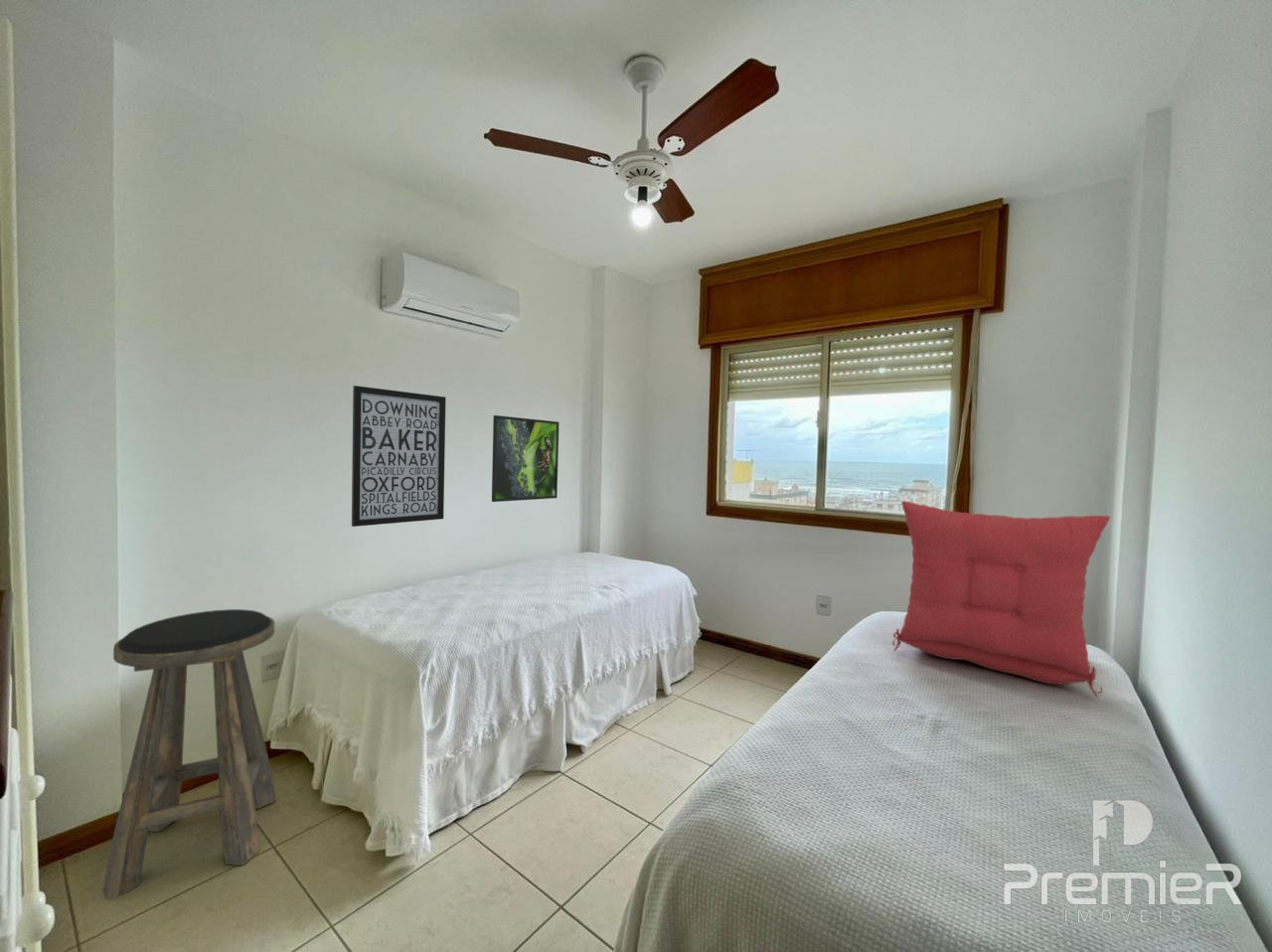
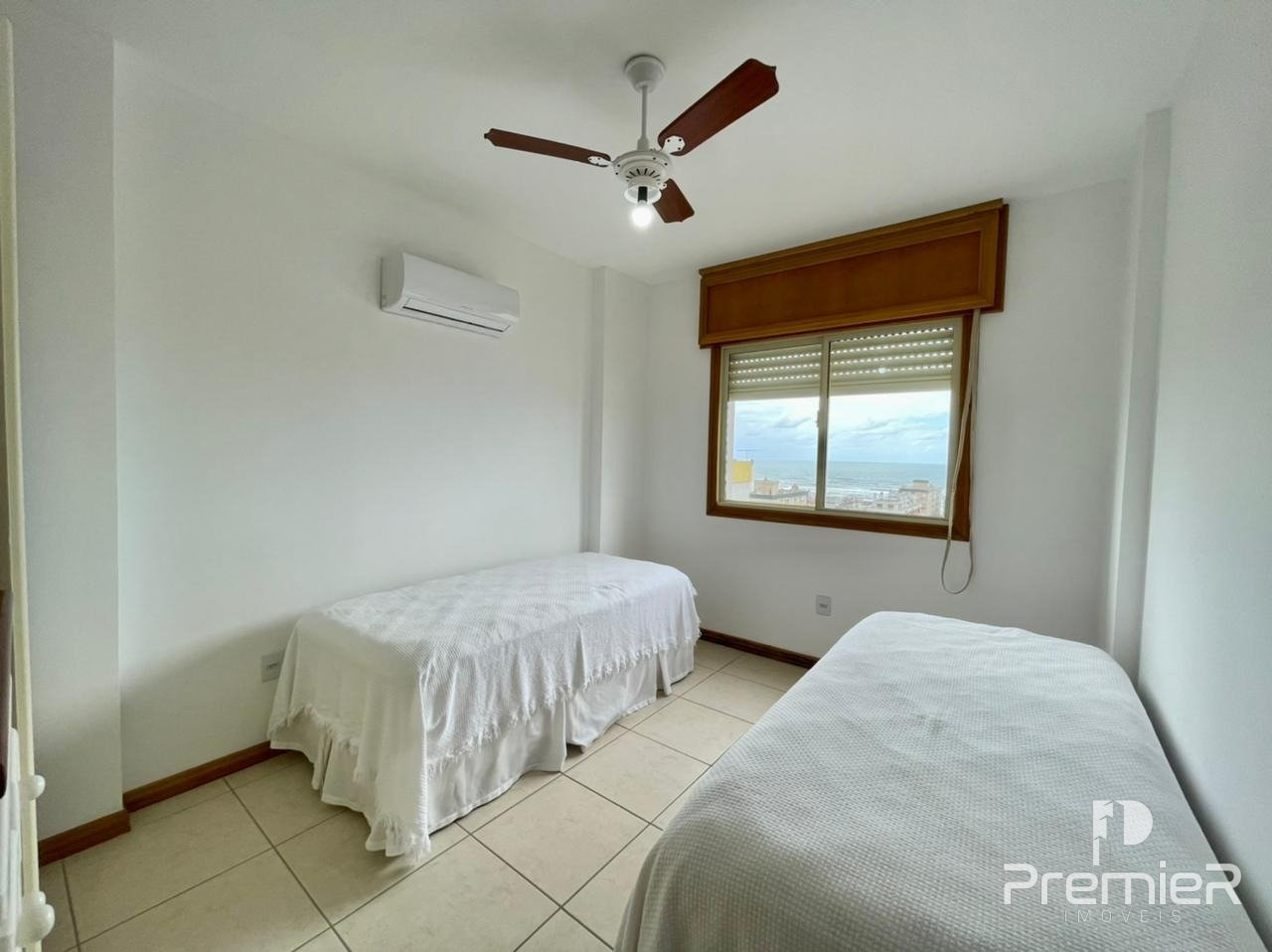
- stool (216, 728)
- seat cushion (991, 581)
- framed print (527, 459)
- wall art (401, 457)
